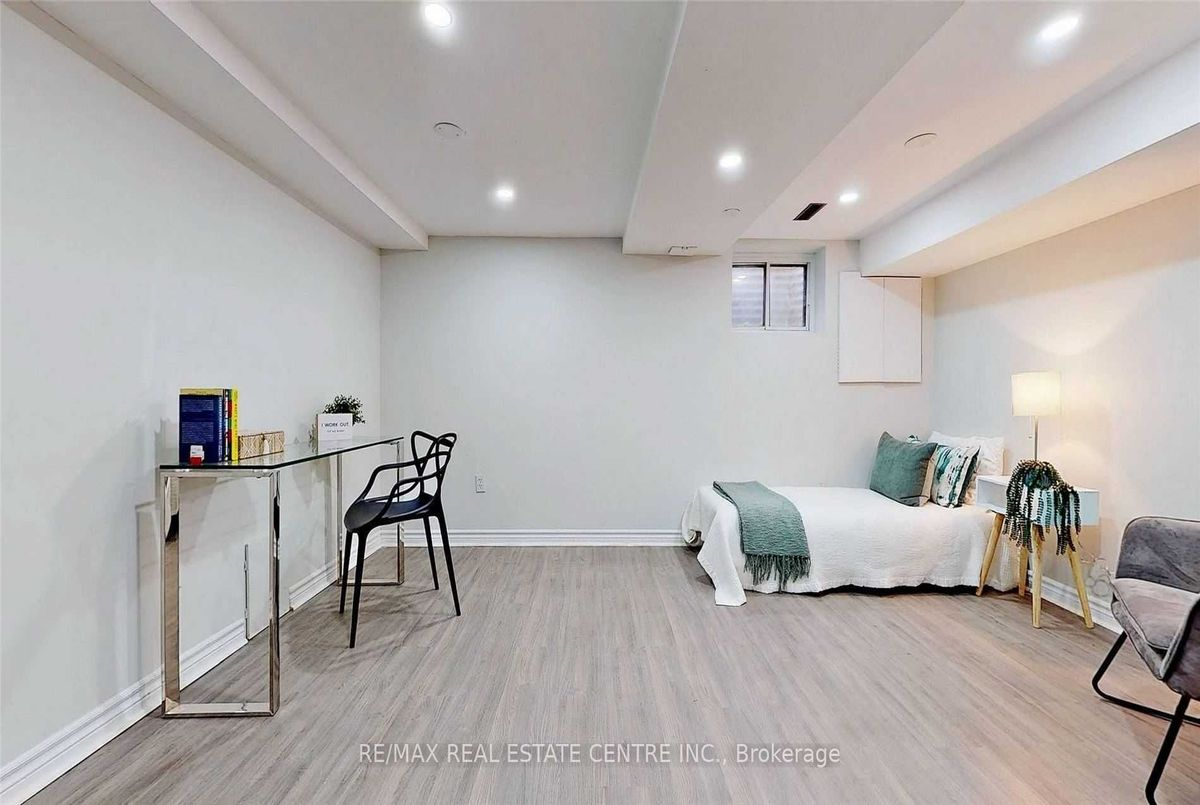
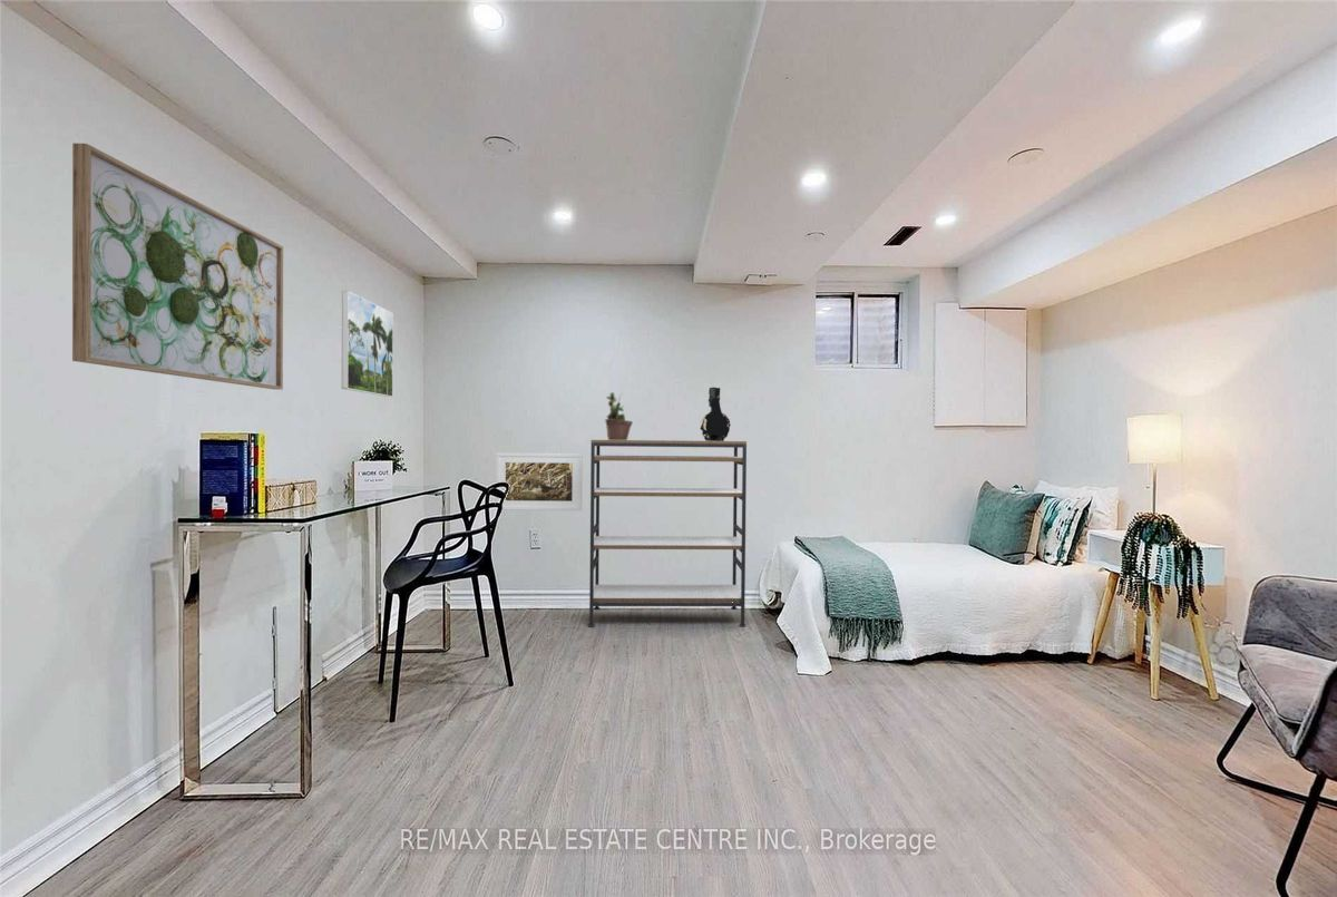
+ decorative vase (714, 413)
+ shelving unit (666, 536)
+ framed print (538, 481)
+ potted plant (617, 413)
+ wall art (203, 292)
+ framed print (369, 348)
